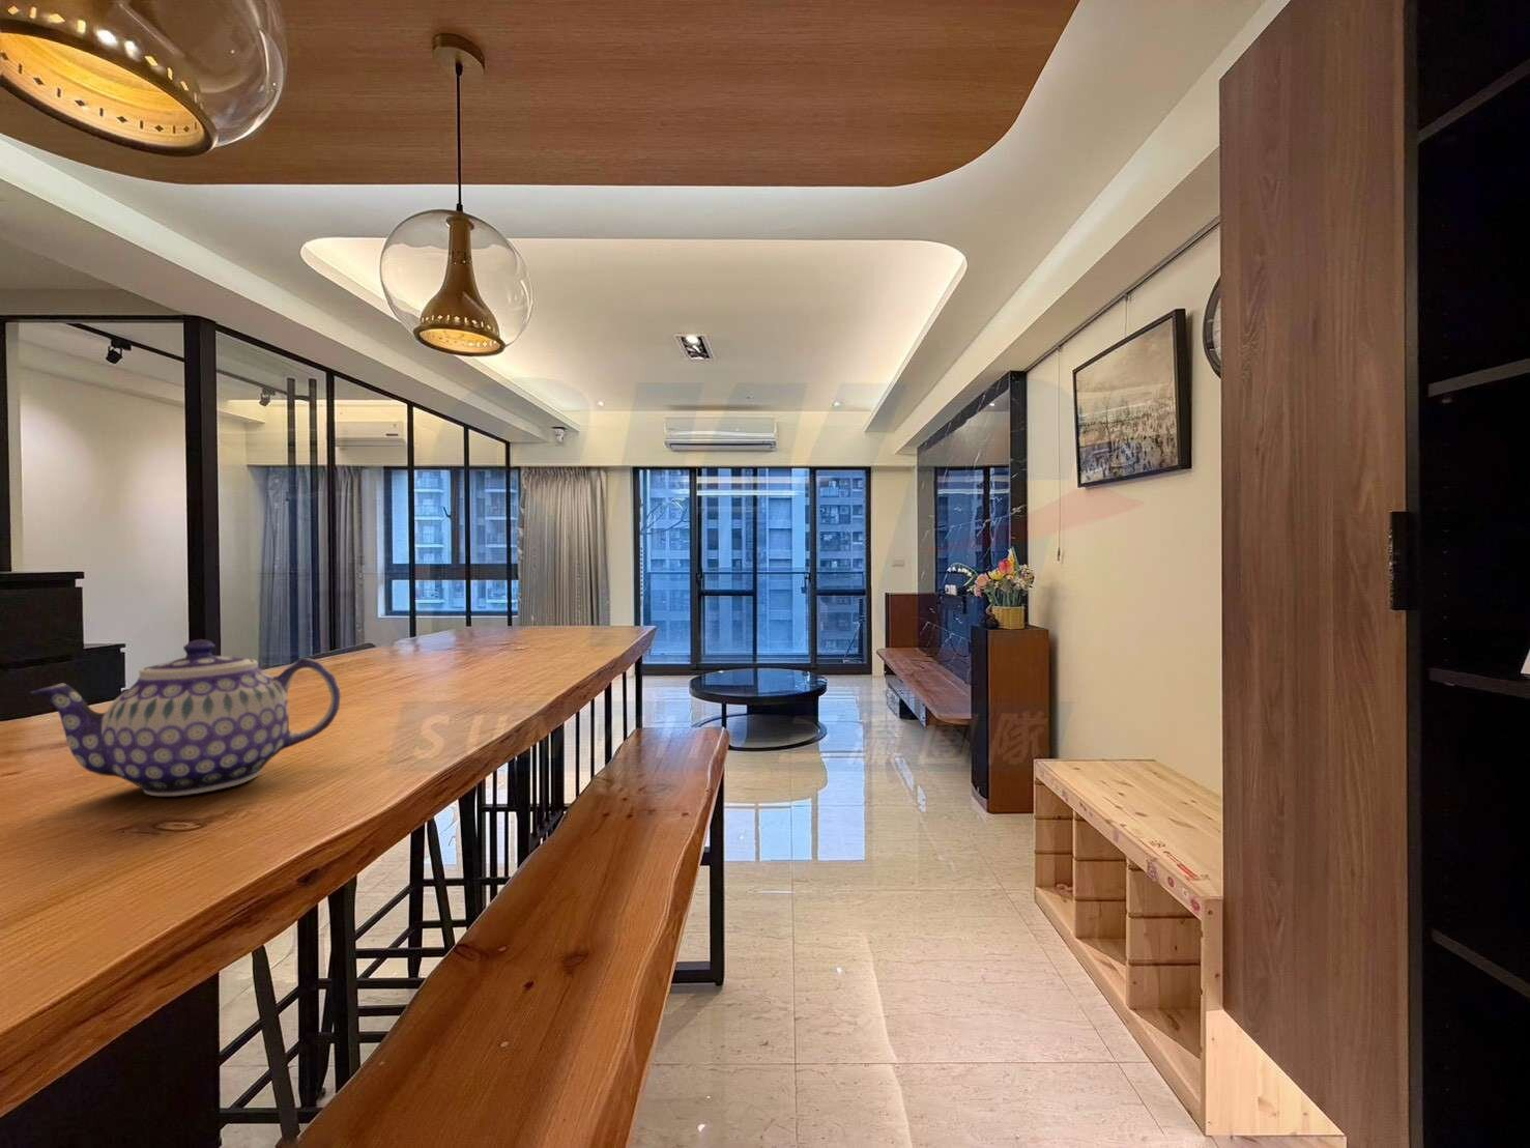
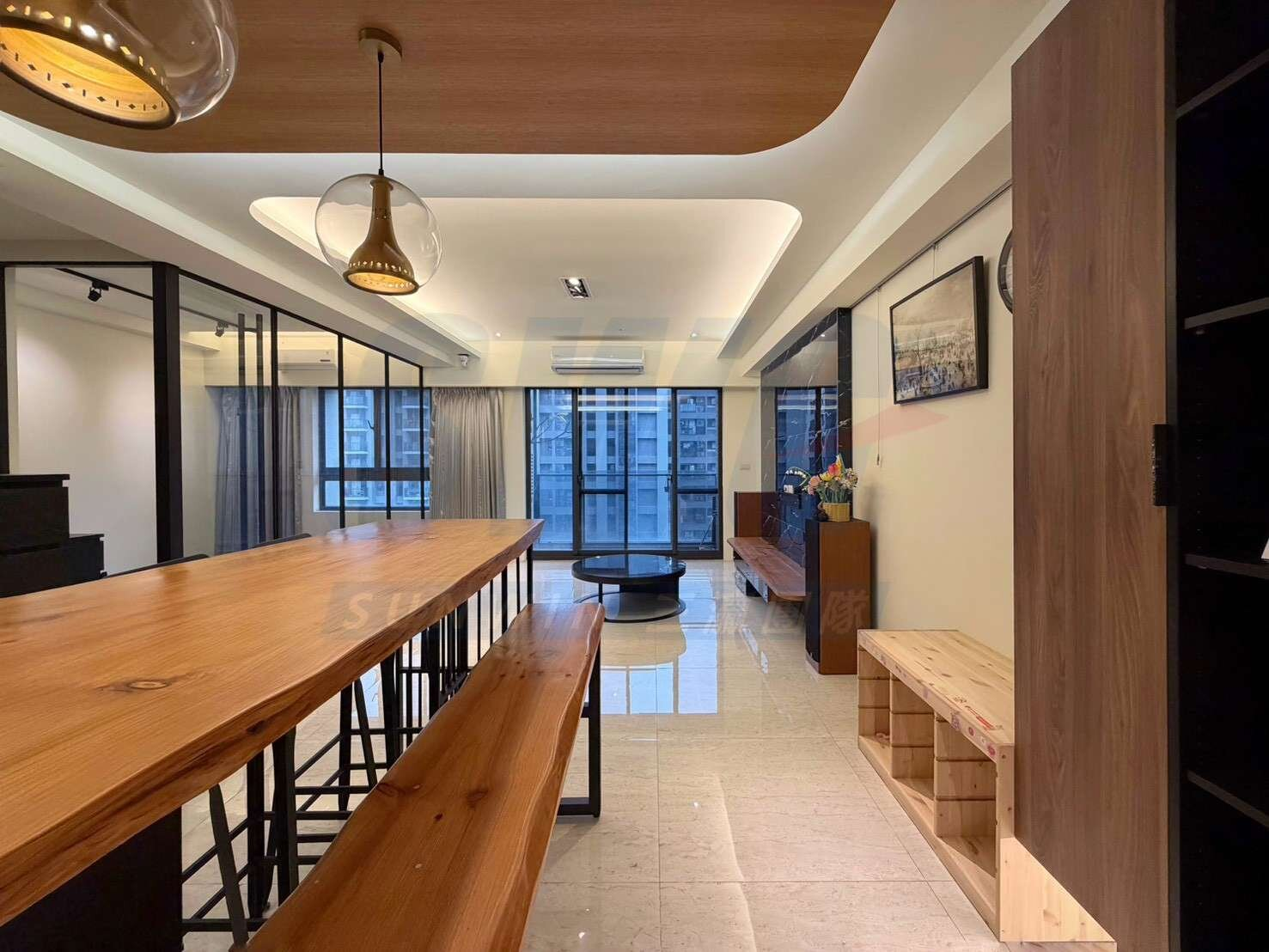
- teapot (201, 710)
